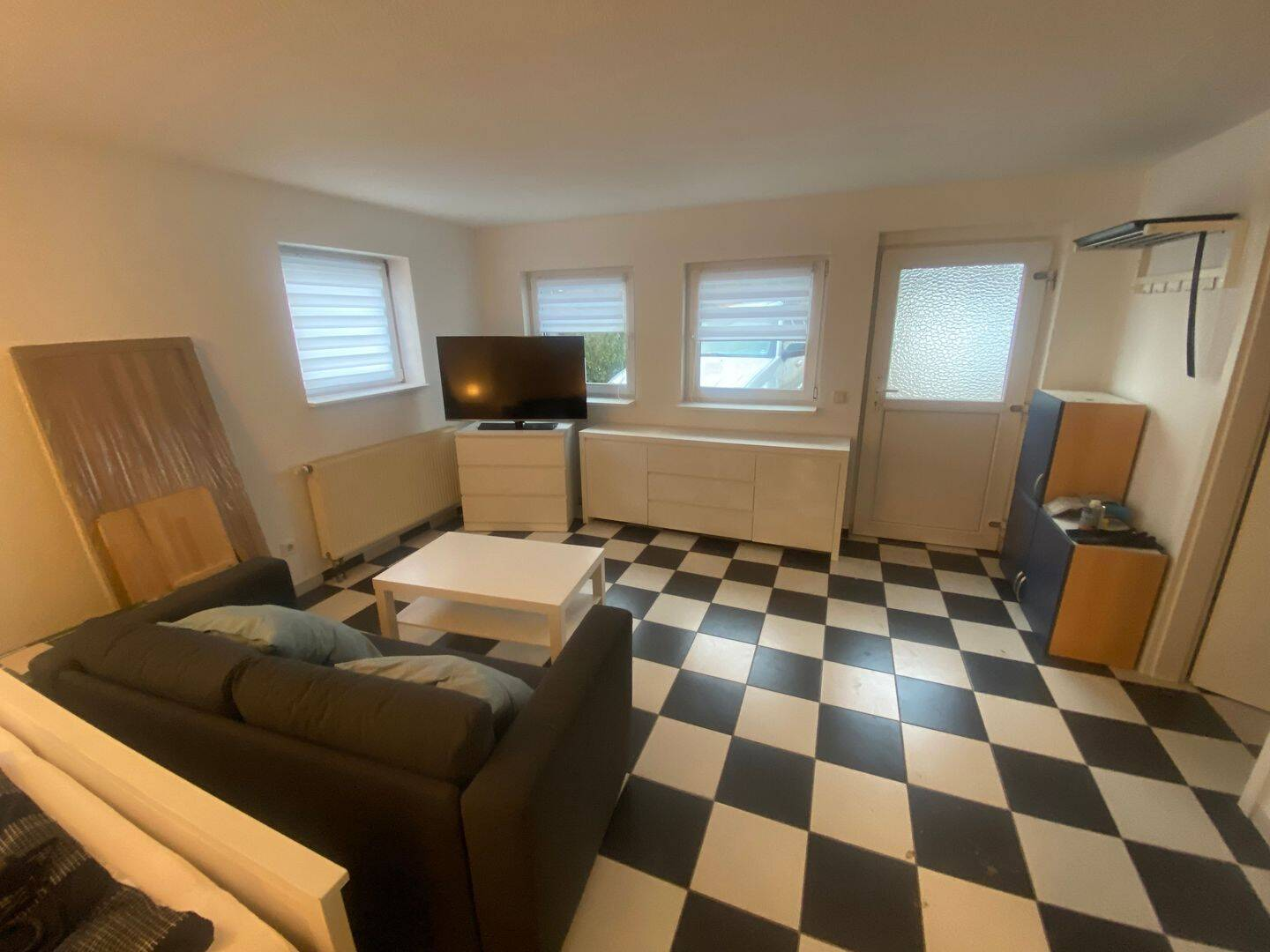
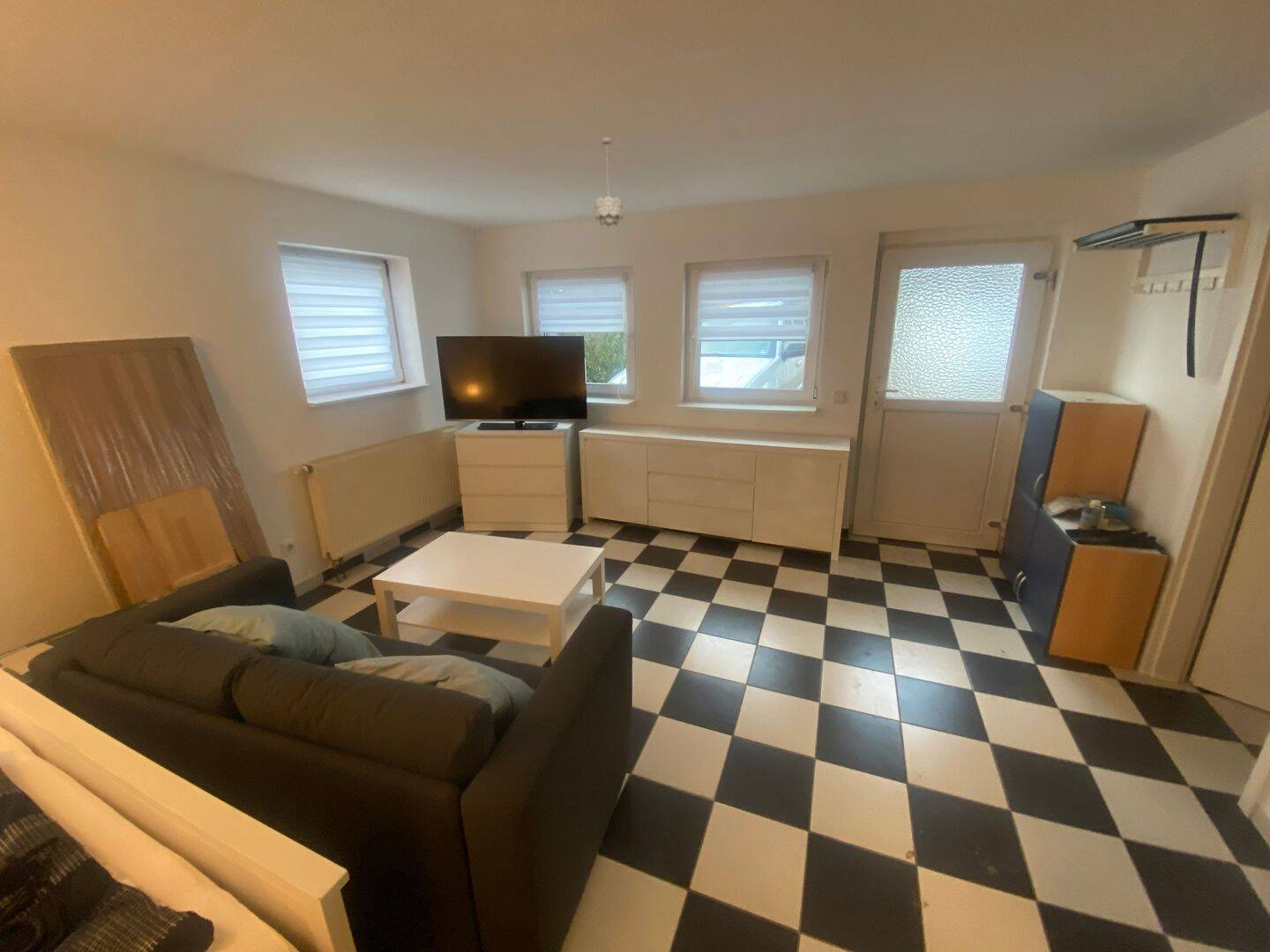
+ pendant light (608, 184)
